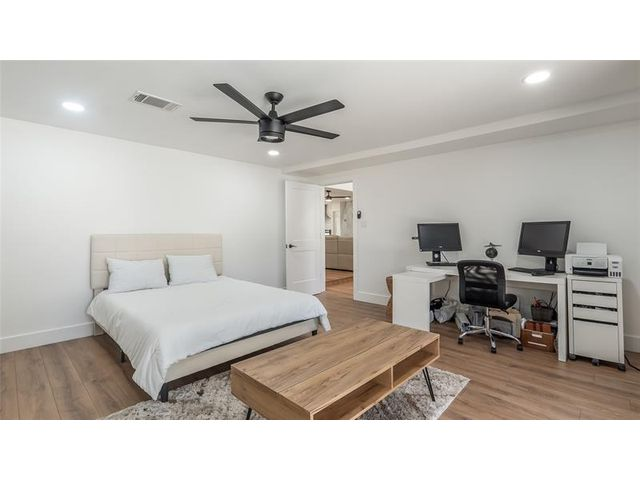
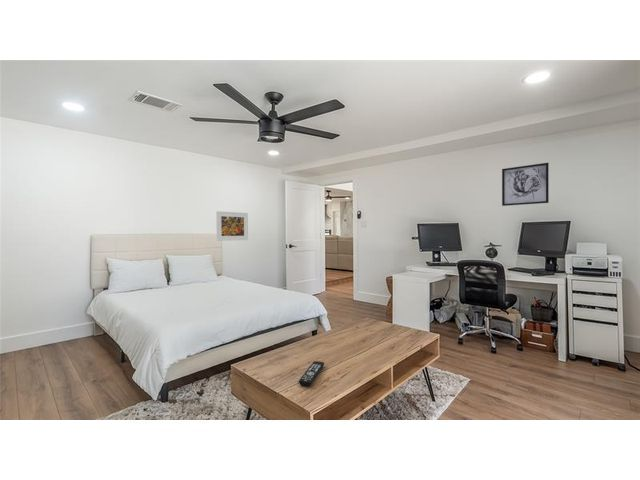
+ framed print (232, 226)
+ wall art (524, 185)
+ remote control (312, 372)
